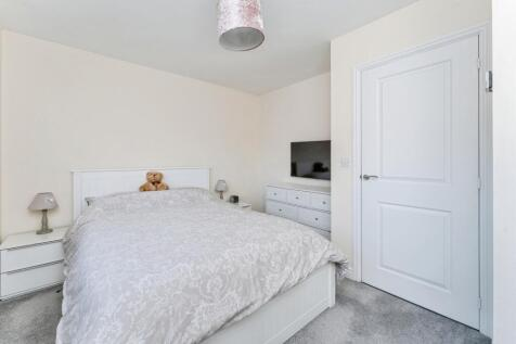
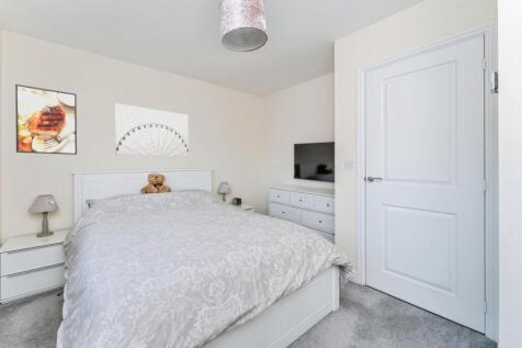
+ wall art (155, 133)
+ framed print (47, 121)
